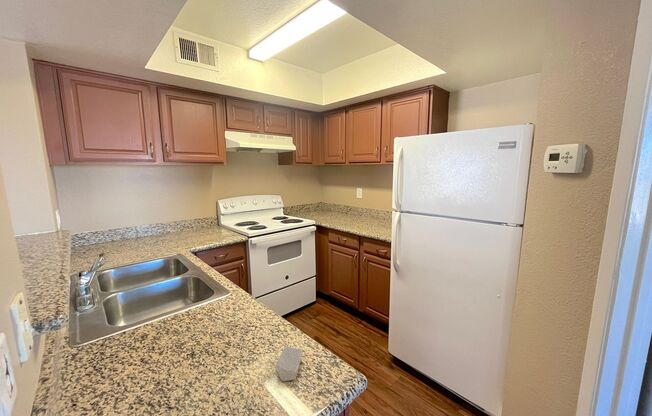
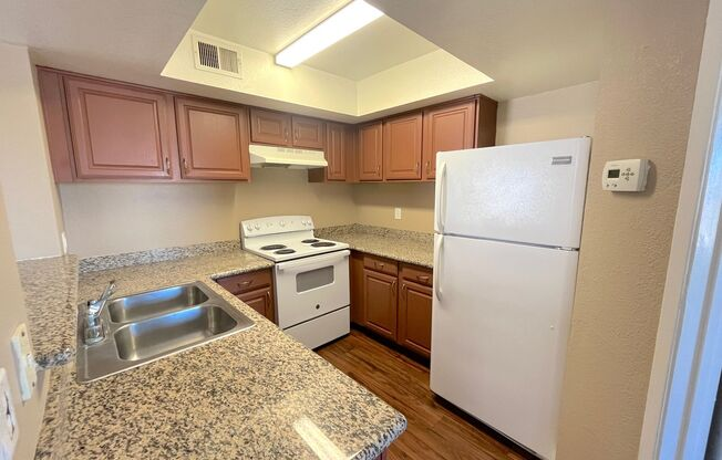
- soap bar (289, 362)
